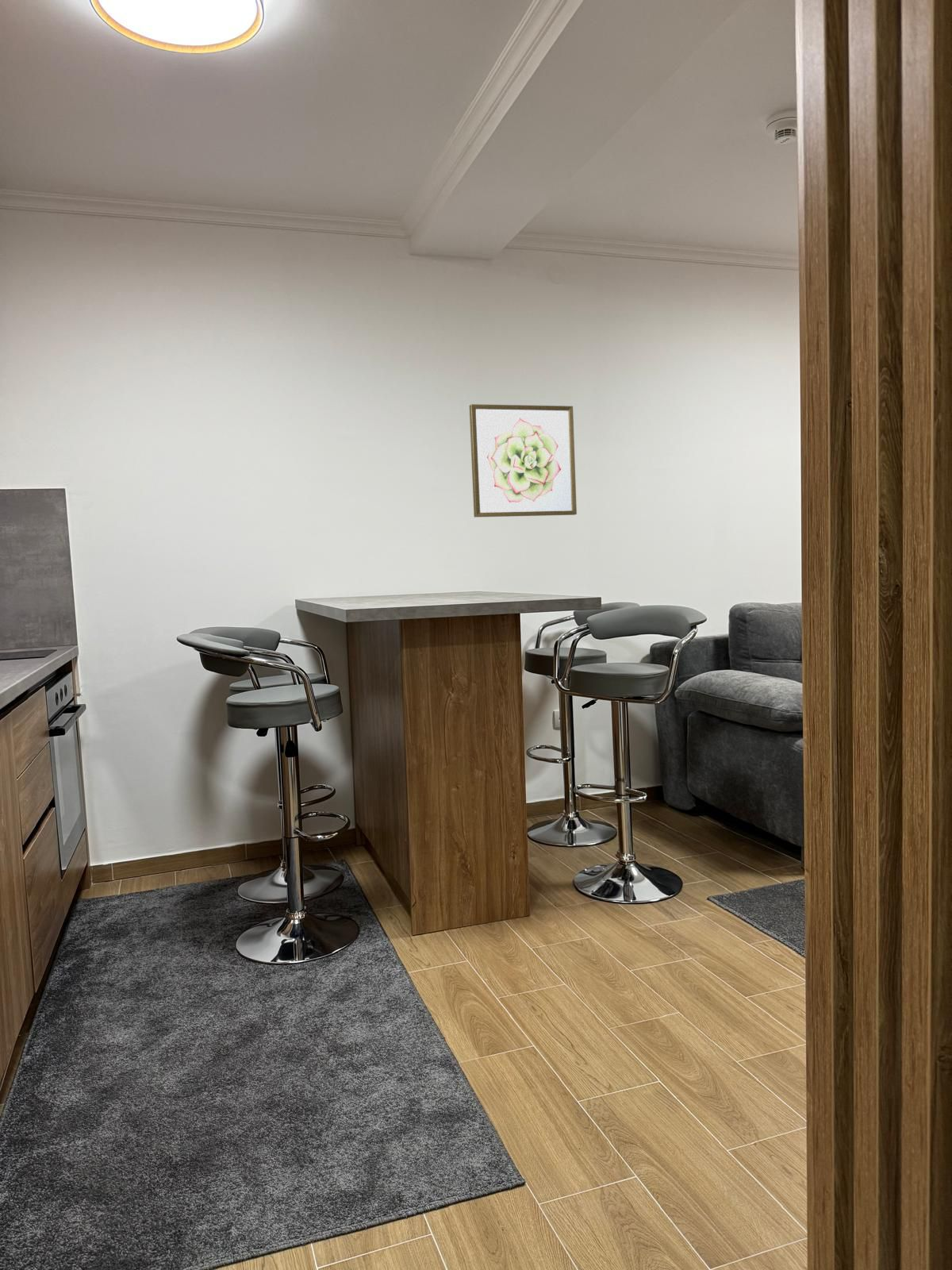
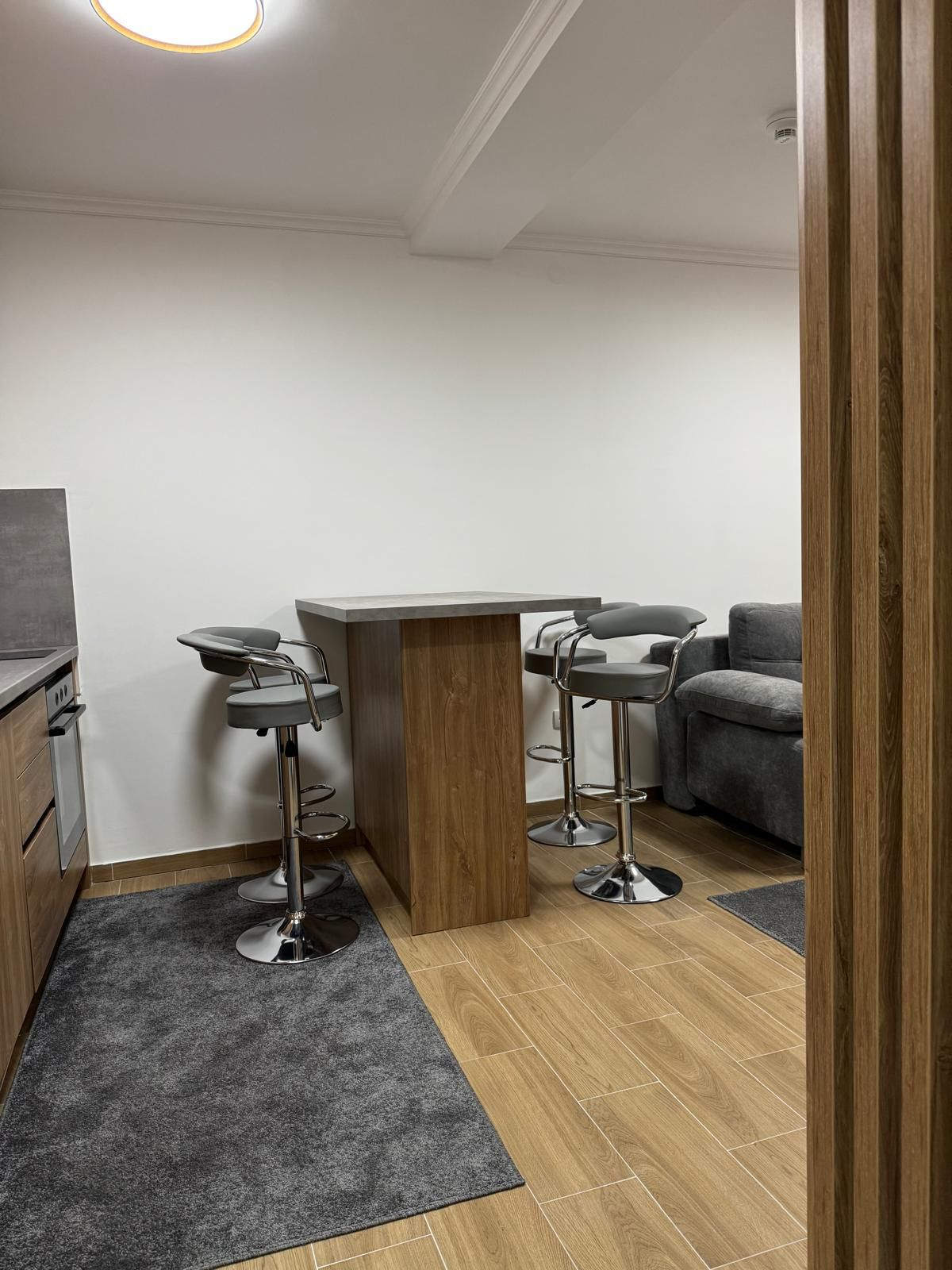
- wall art (524, 460)
